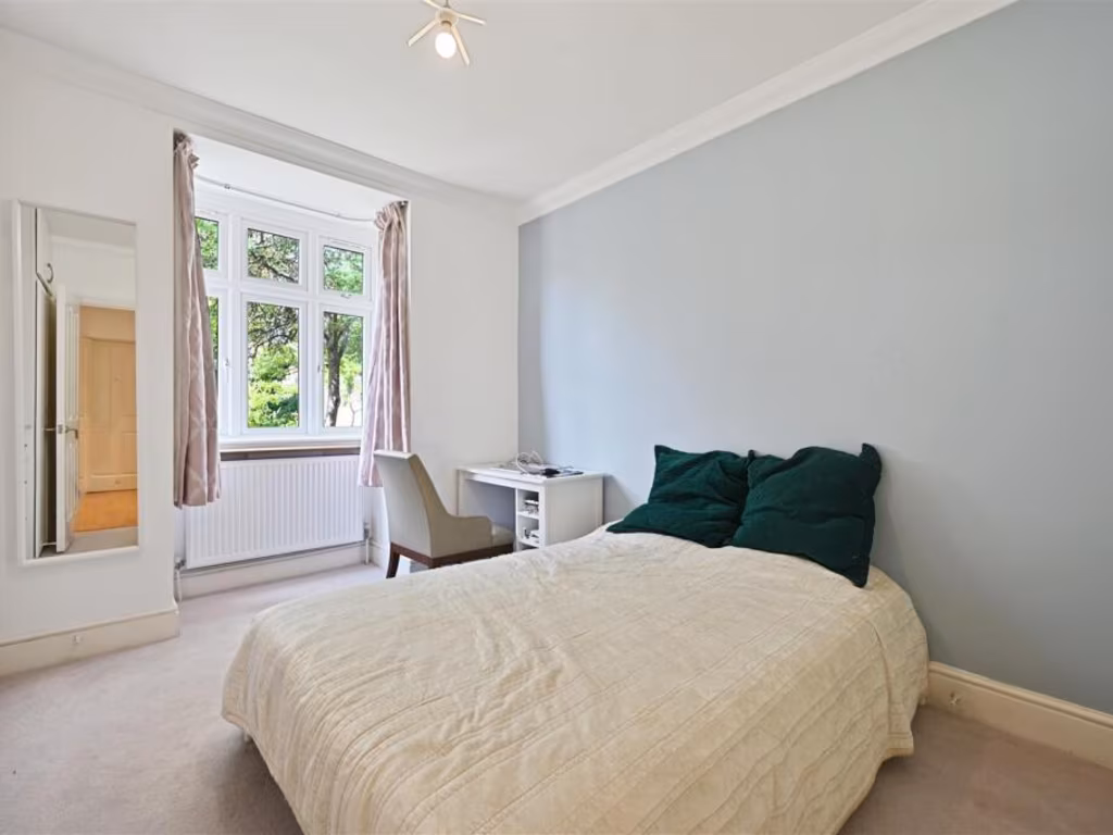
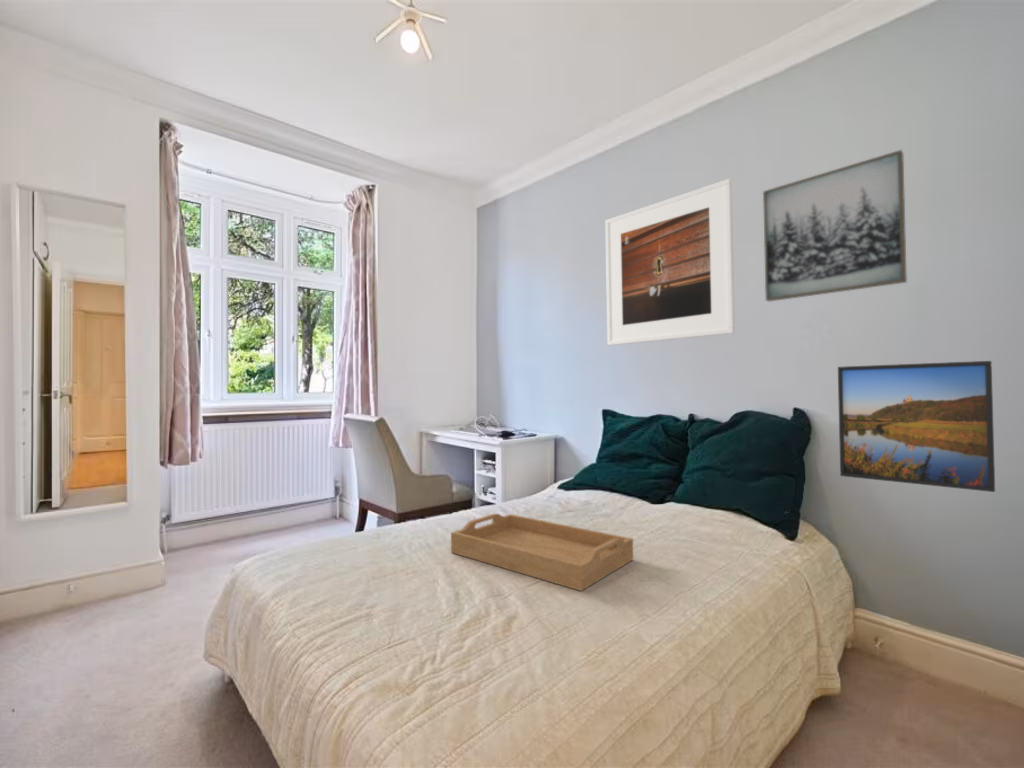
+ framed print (663, 270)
+ wall art (828, 232)
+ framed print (909, 423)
+ serving tray (539, 542)
